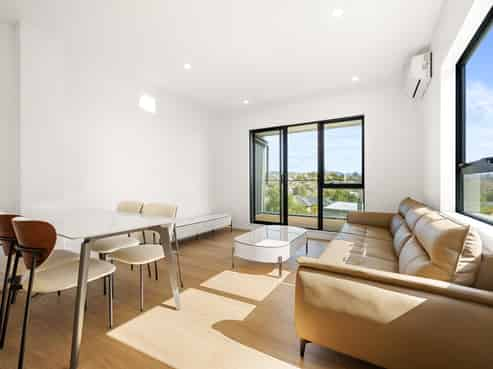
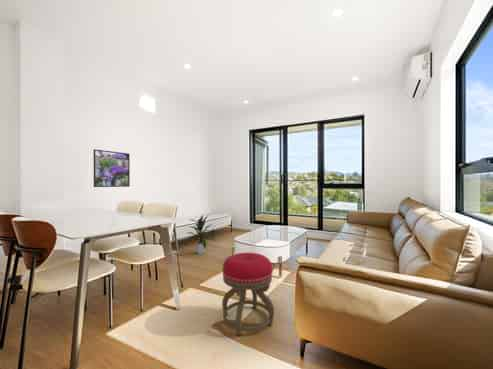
+ stool (247, 288)
+ indoor plant (200, 234)
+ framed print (112, 169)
